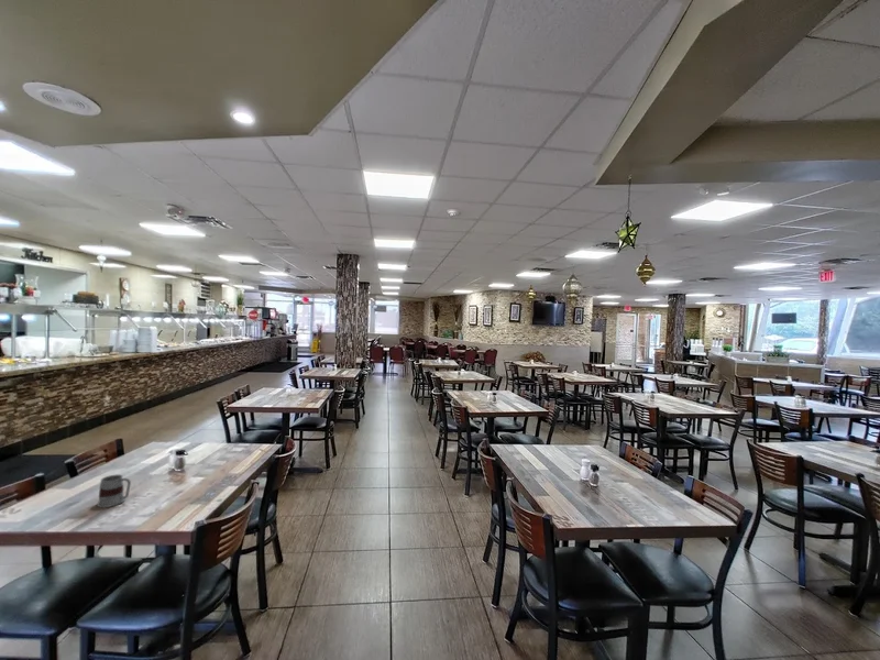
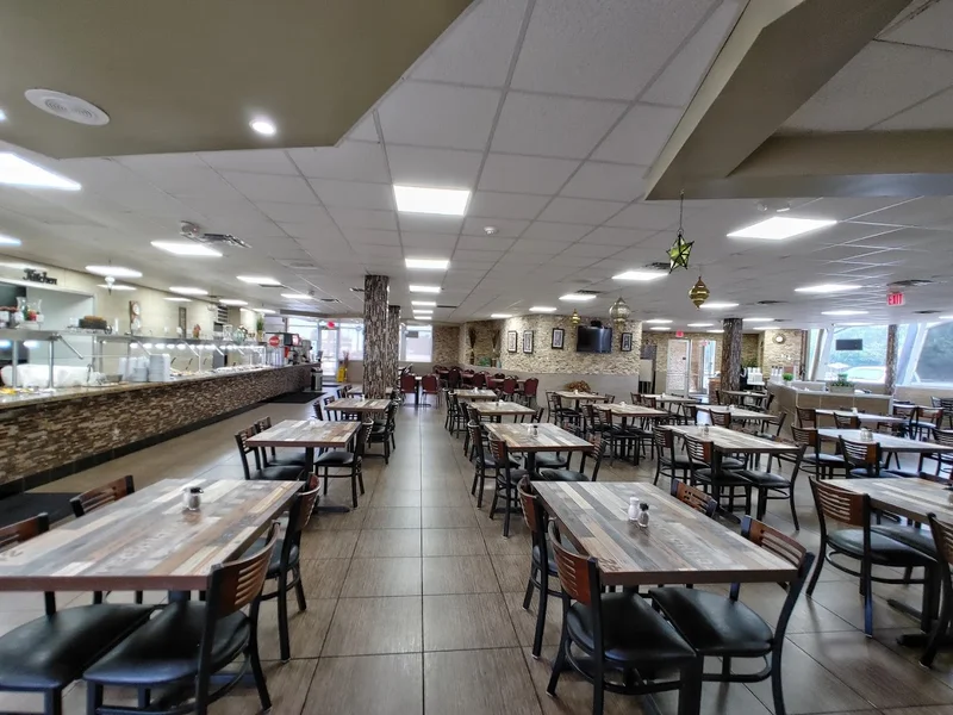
- mug (114, 490)
